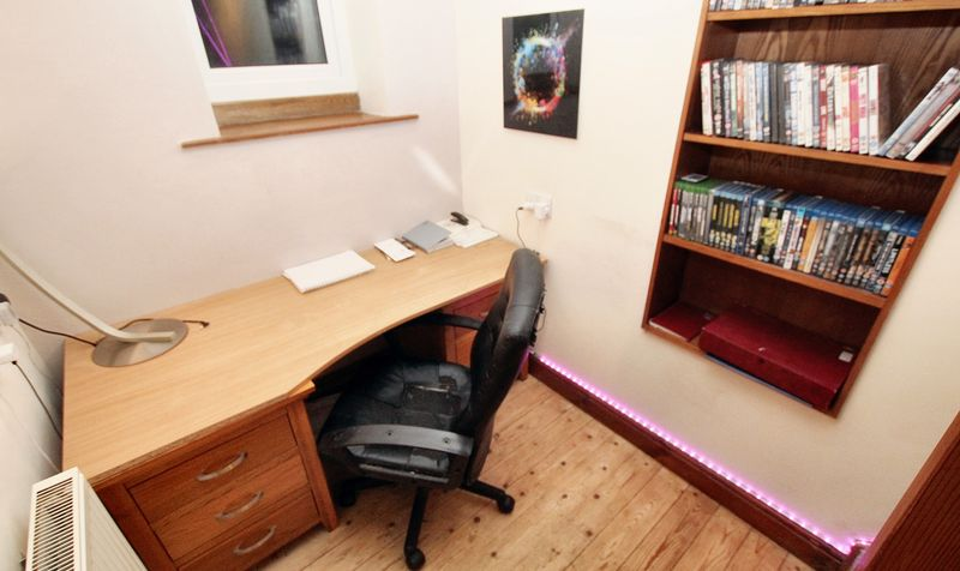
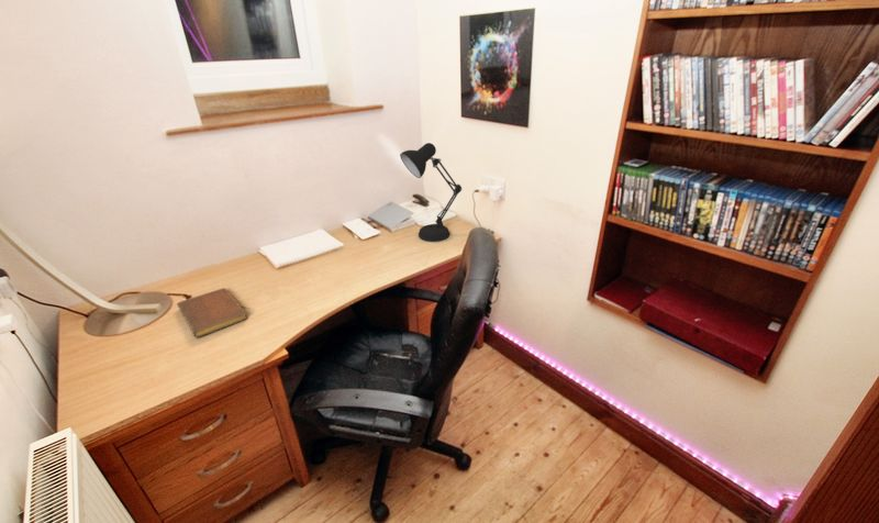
+ notebook (211, 310)
+ desk lamp (420, 177)
